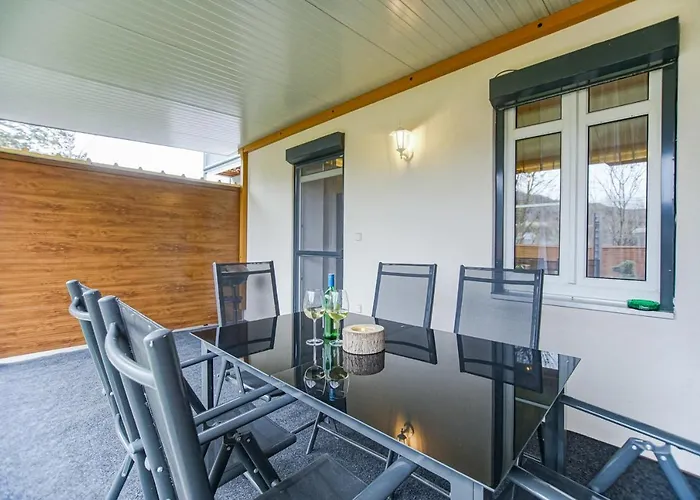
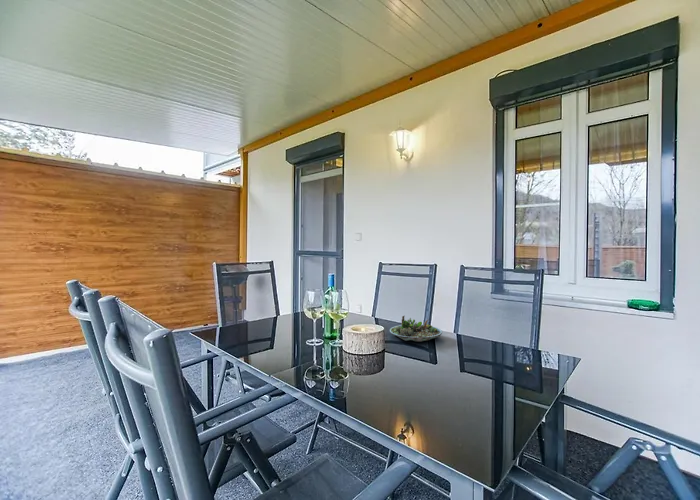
+ succulent planter (415, 326)
